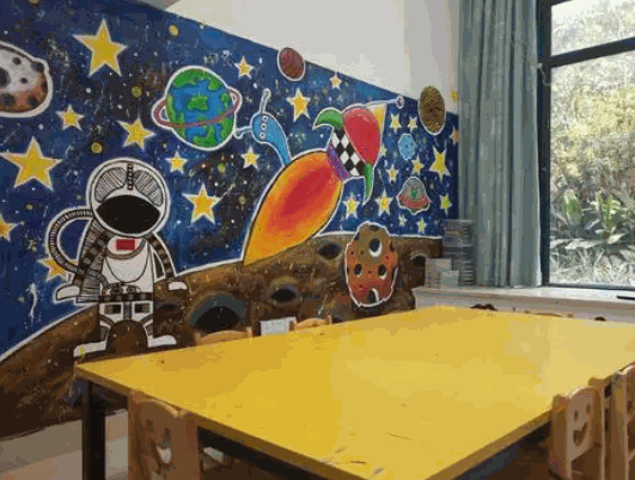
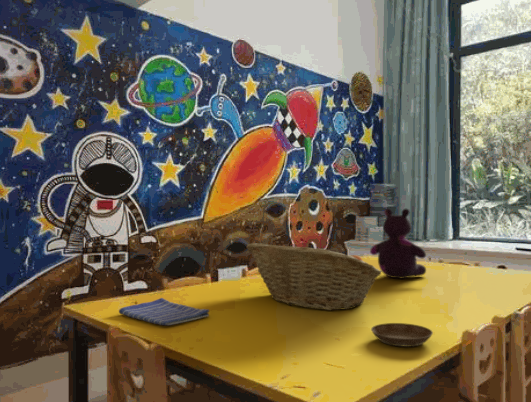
+ fruit basket (311, 271)
+ dish towel (163, 311)
+ saucer (401, 335)
+ stuffed animal (401, 242)
